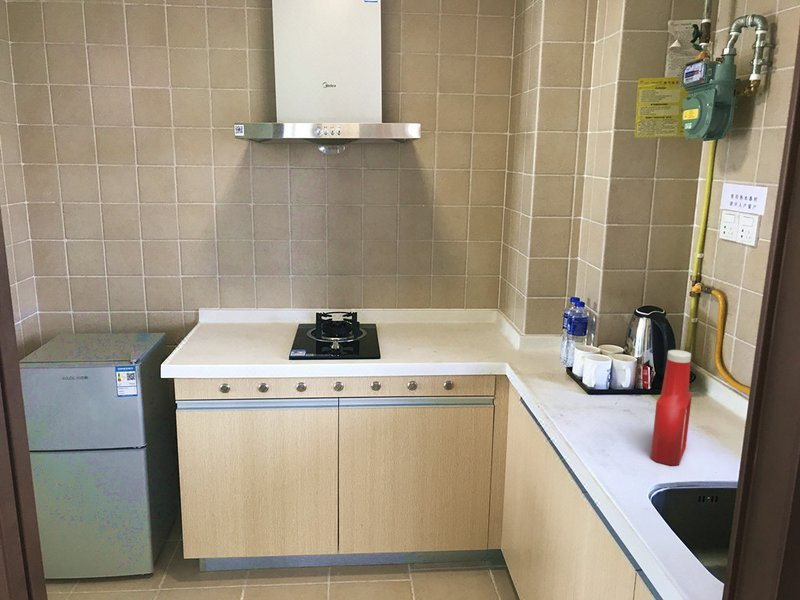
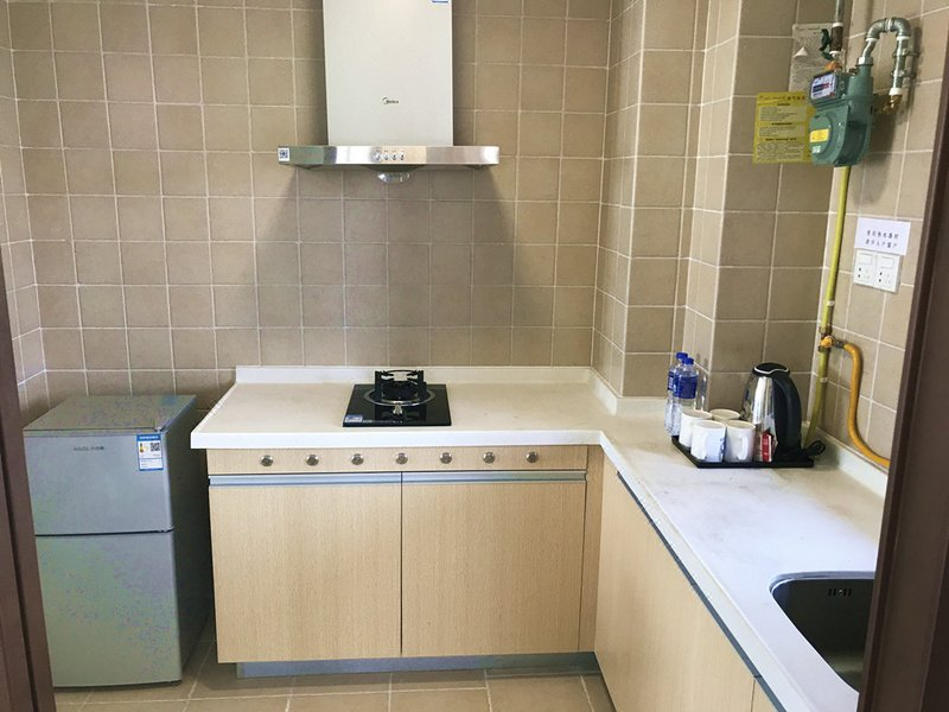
- soap bottle (673, 403)
